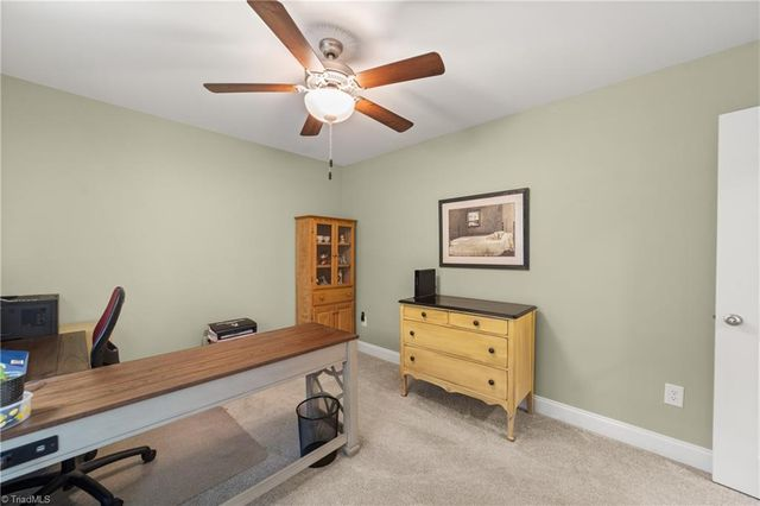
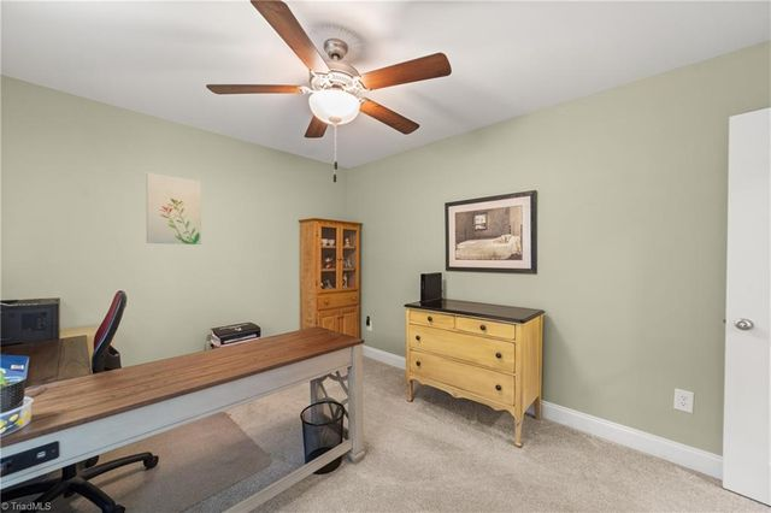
+ wall art (175, 210)
